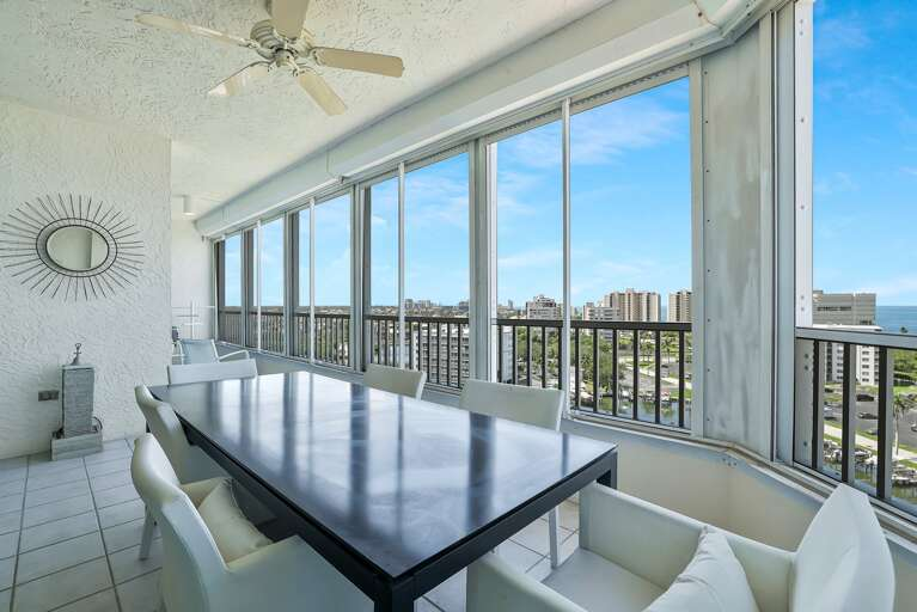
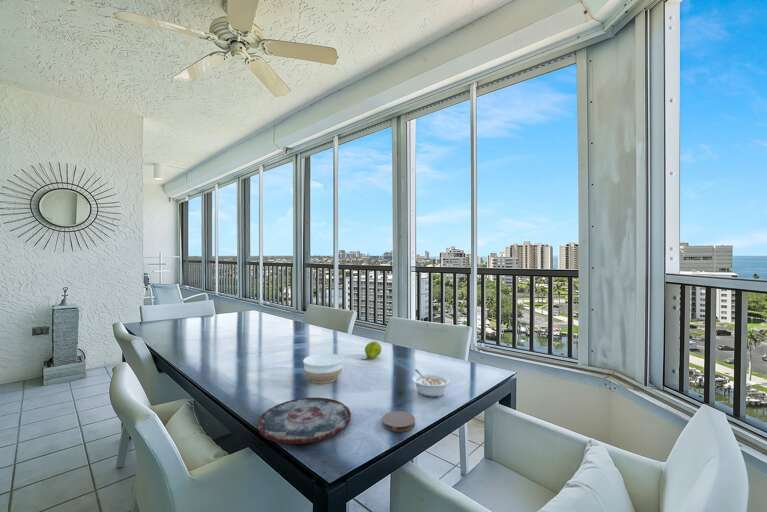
+ legume (429, 384)
+ fruit (371, 349)
+ coaster (398, 420)
+ bowl (323, 368)
+ plate (305, 418)
